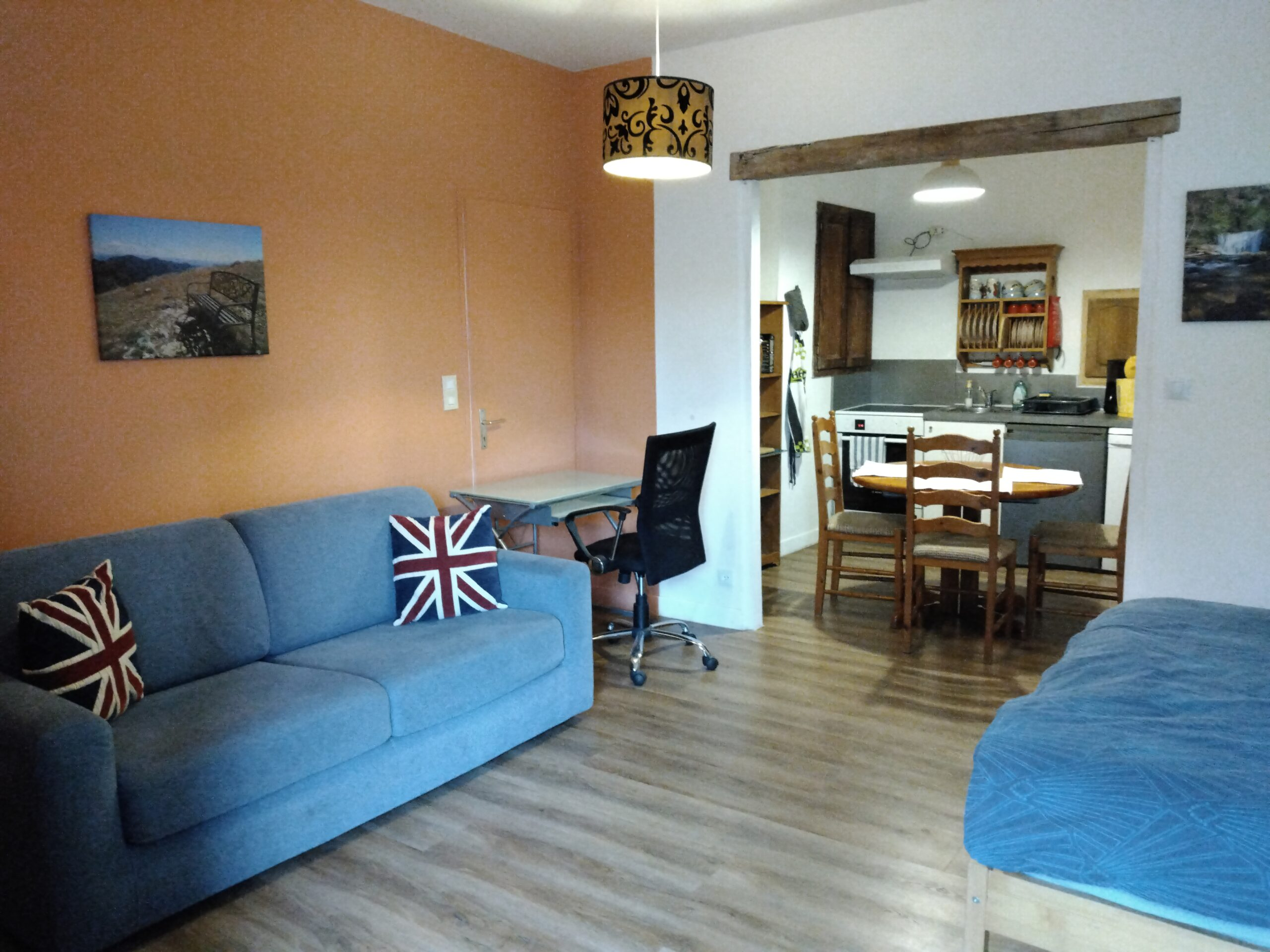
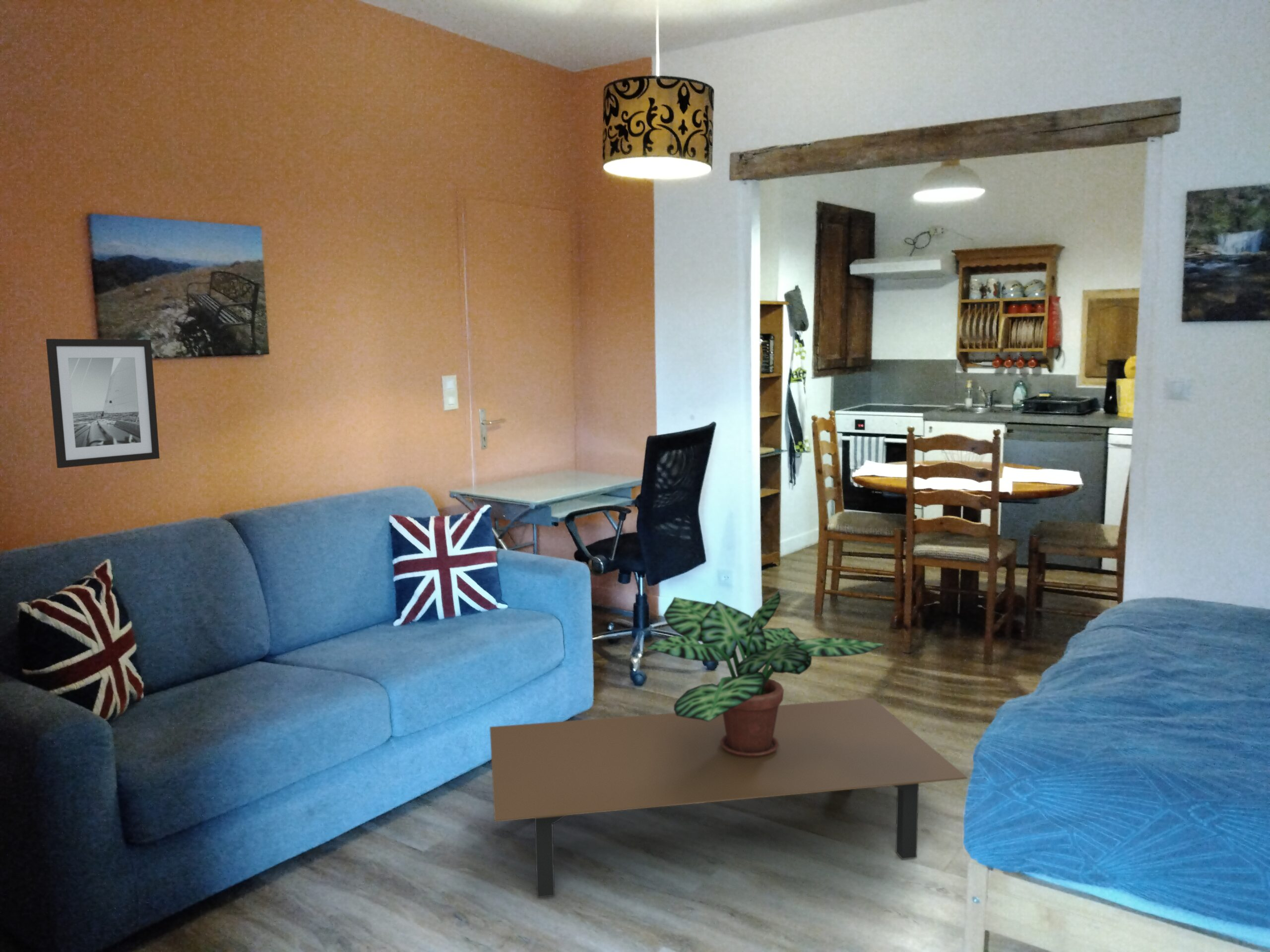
+ potted plant (736, 662)
+ wall art (105, 402)
+ coffee table (711, 791)
